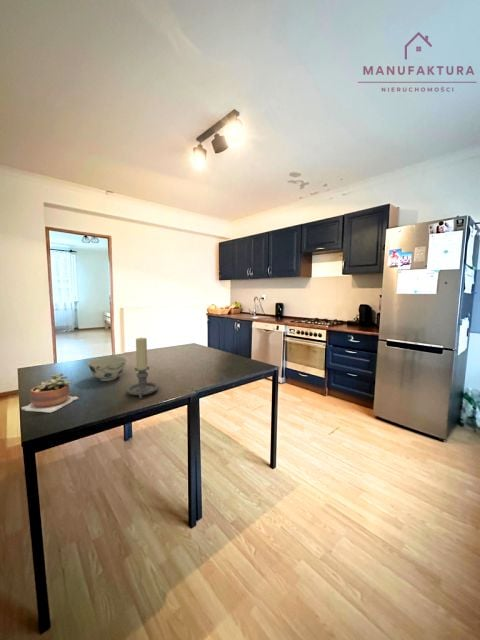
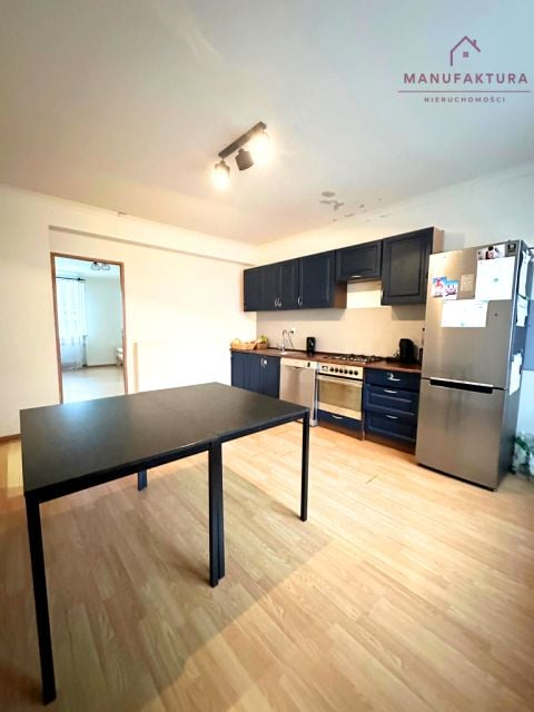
- candle holder (141, 365)
- bowl (108, 369)
- succulent plant (50, 389)
